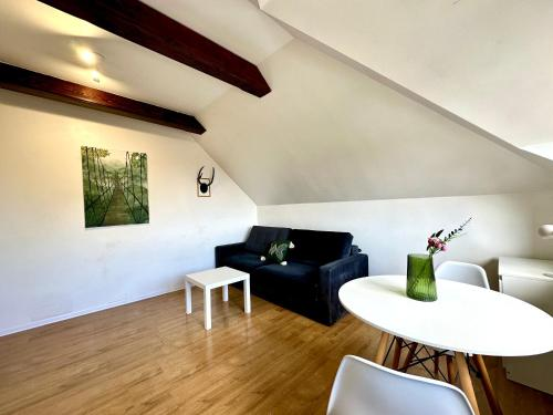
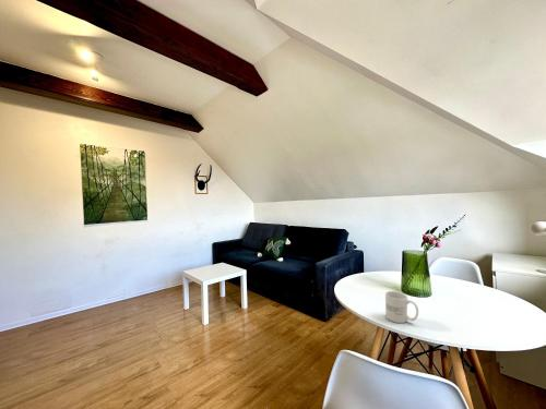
+ mug (400, 306)
